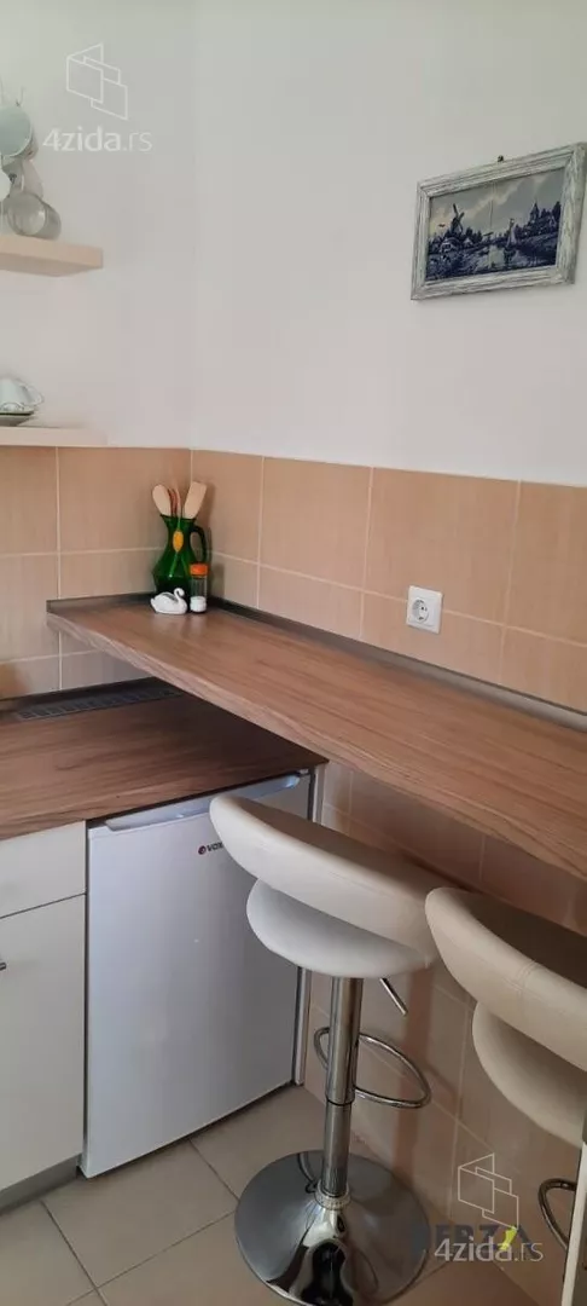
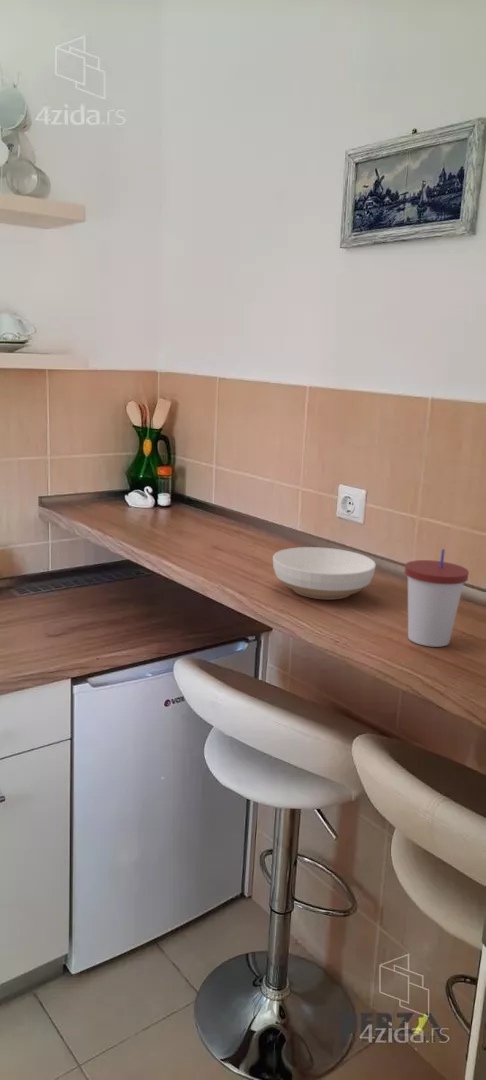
+ cup (433, 595)
+ bowl (322, 575)
